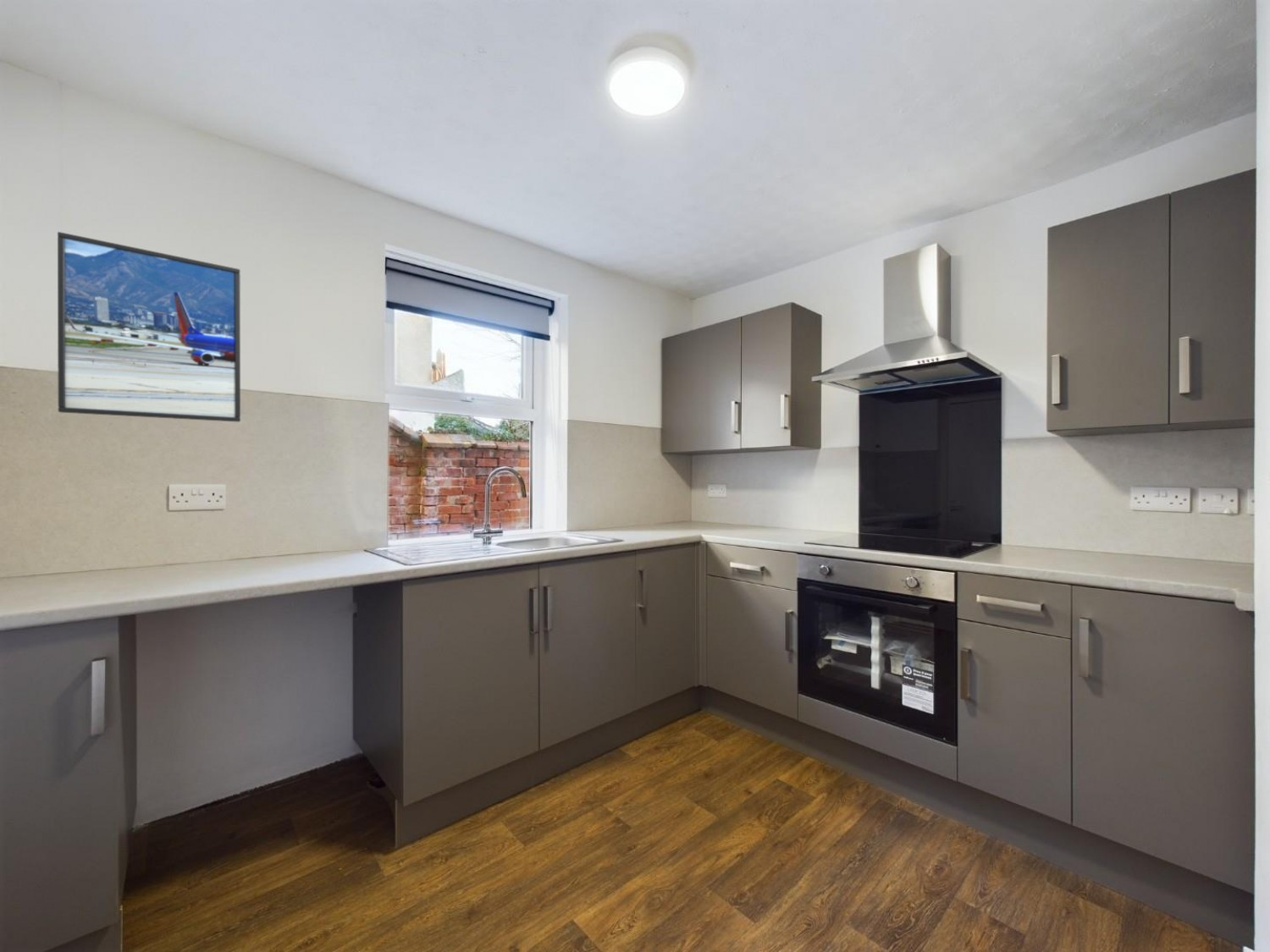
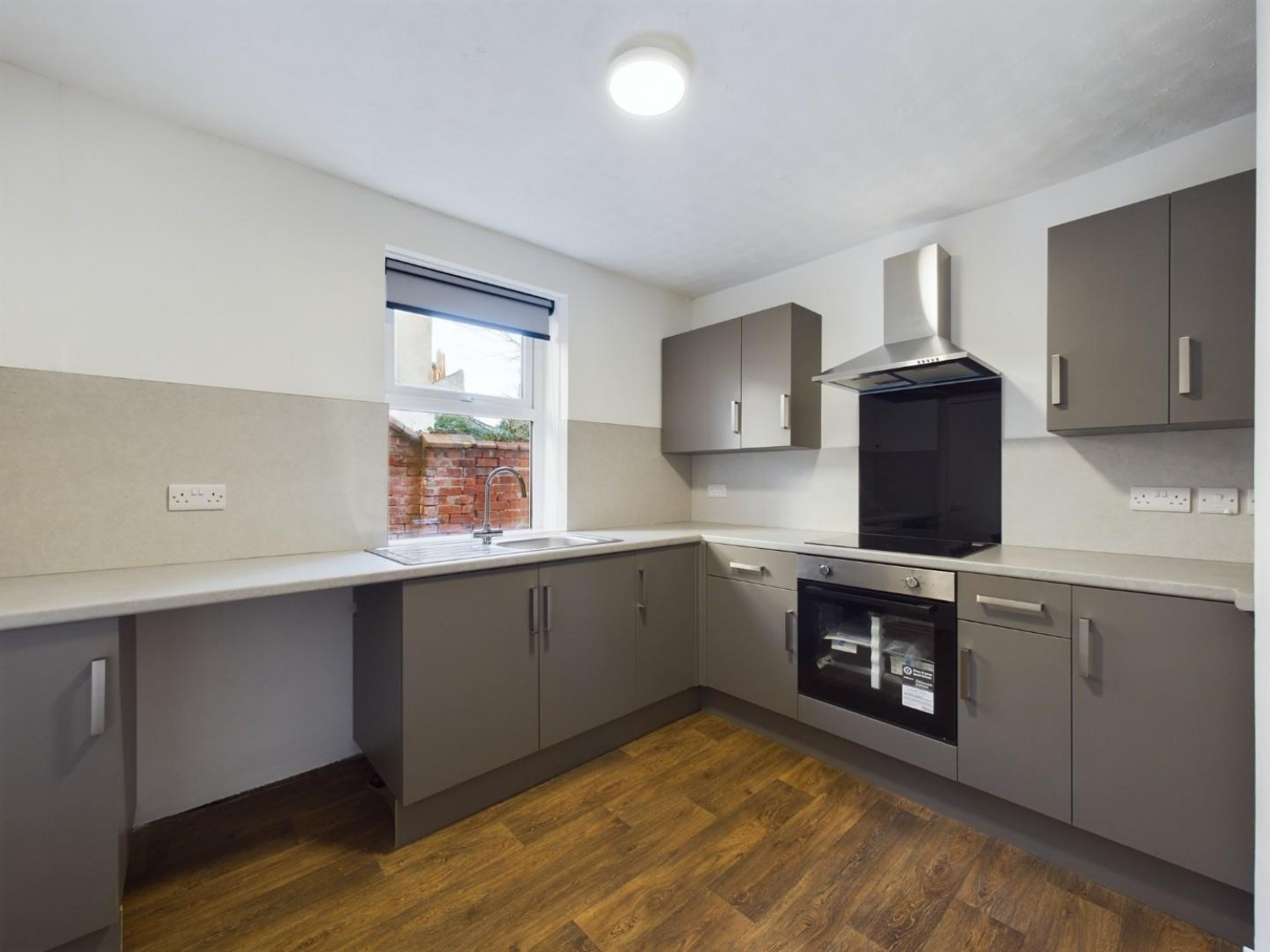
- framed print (157, 335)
